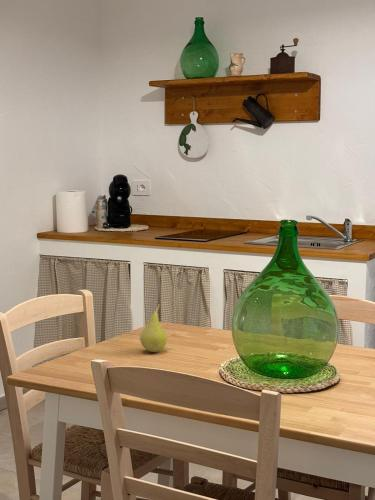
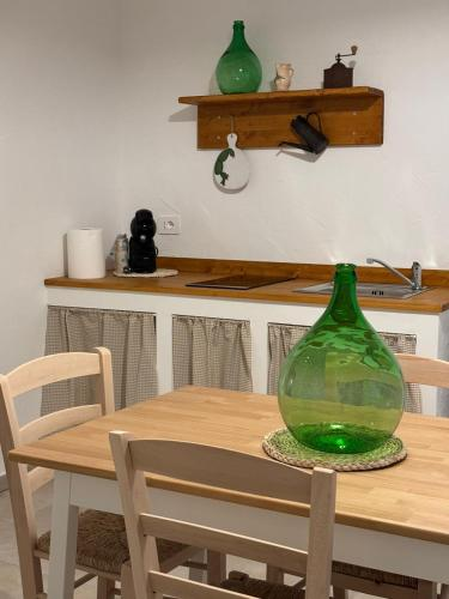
- fruit (154, 328)
